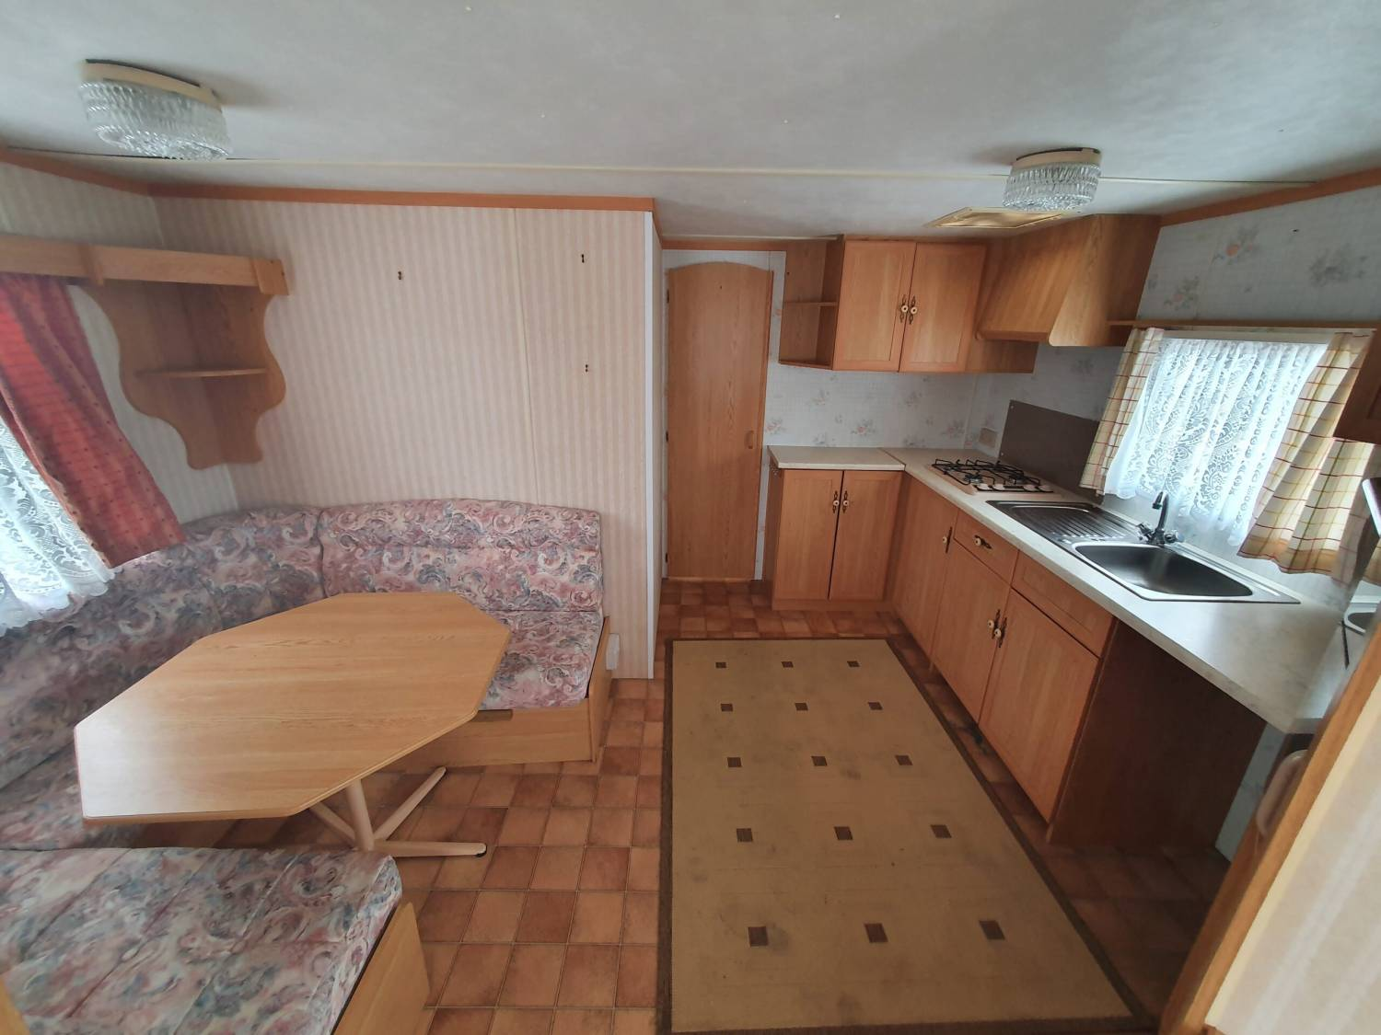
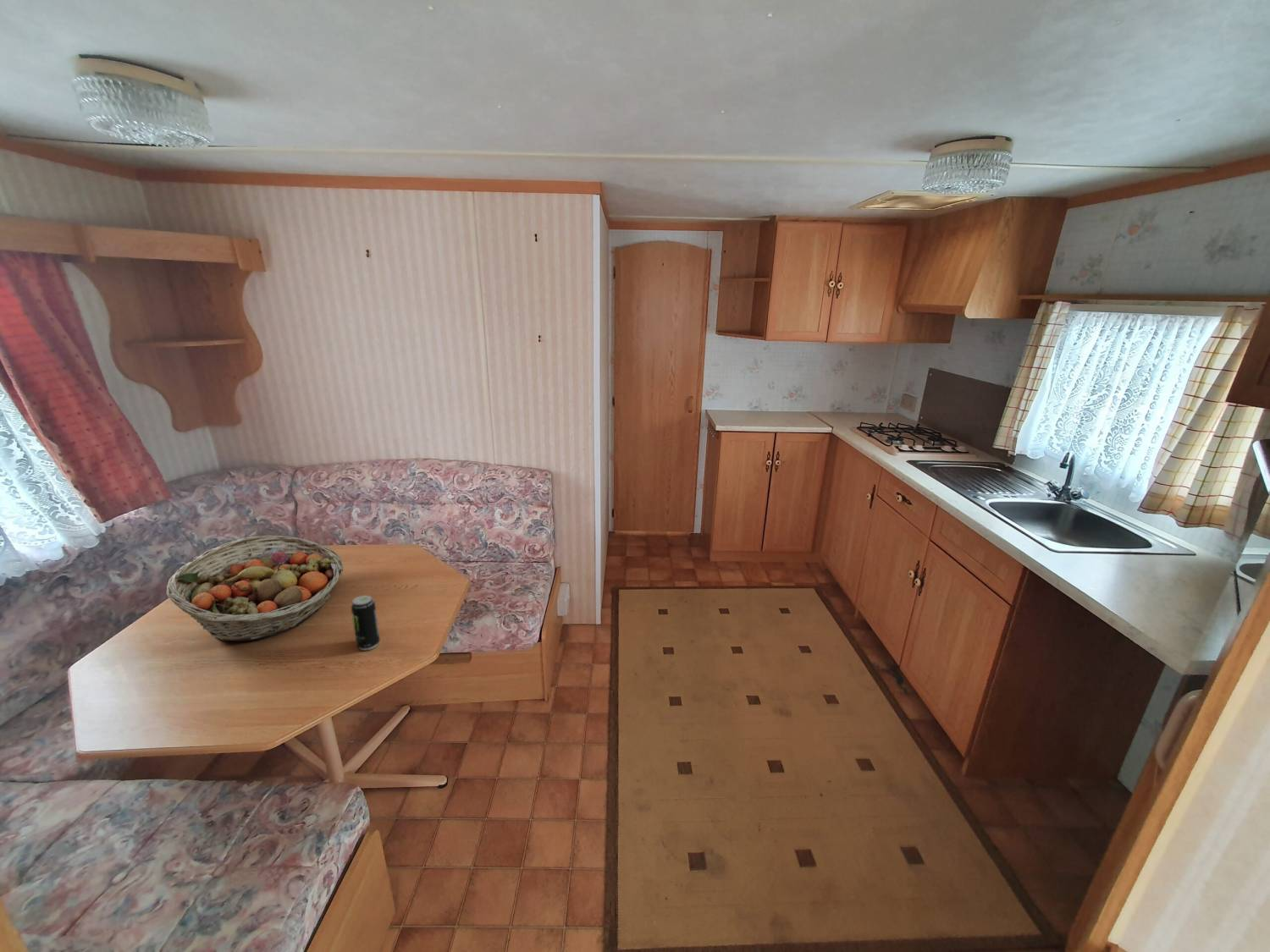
+ beverage can (365, 622)
+ fruit basket (265, 584)
